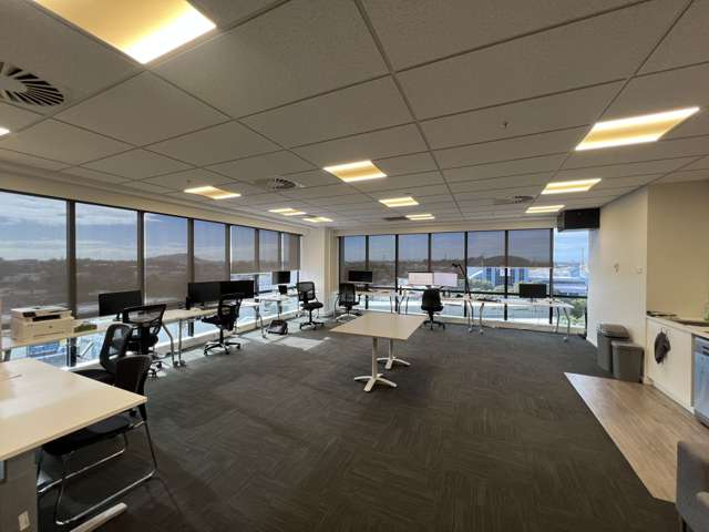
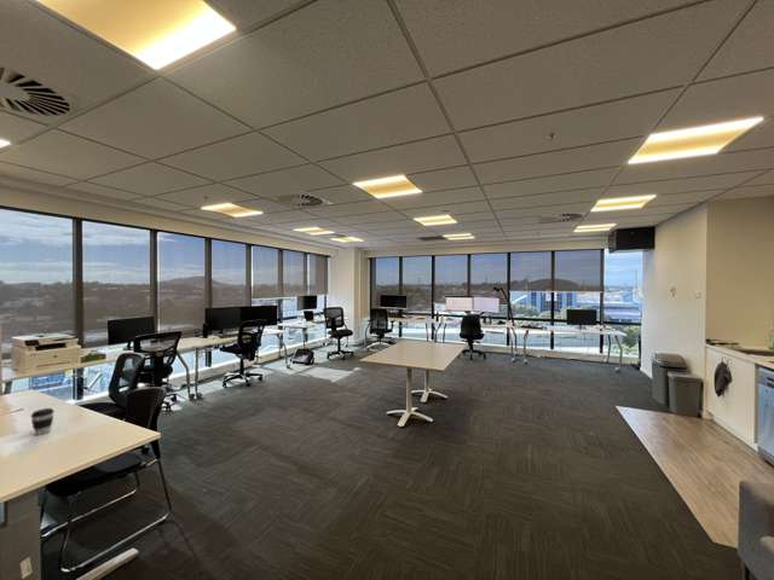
+ coffee cup (42, 422)
